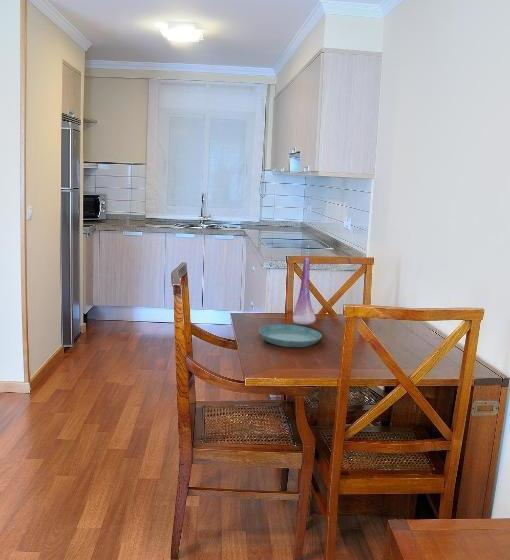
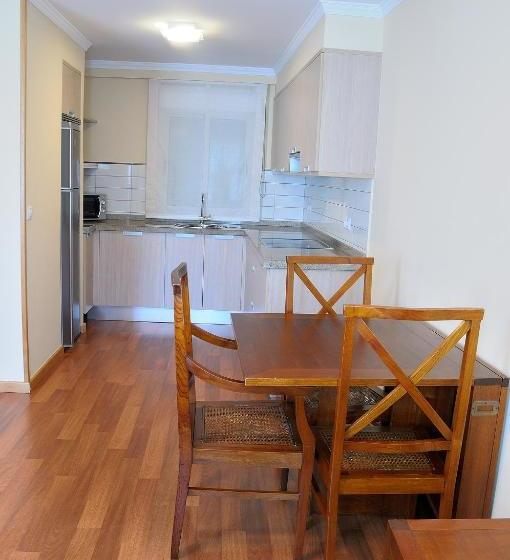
- vase (308, 291)
- saucer (289, 336)
